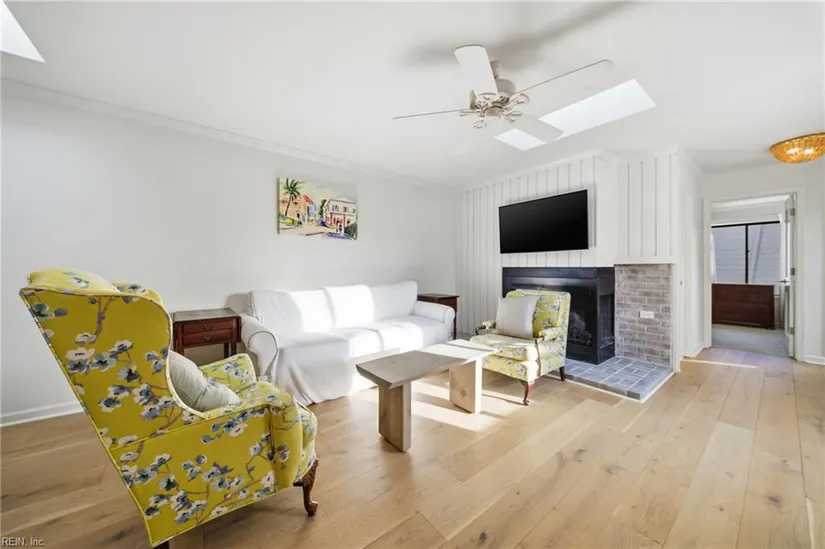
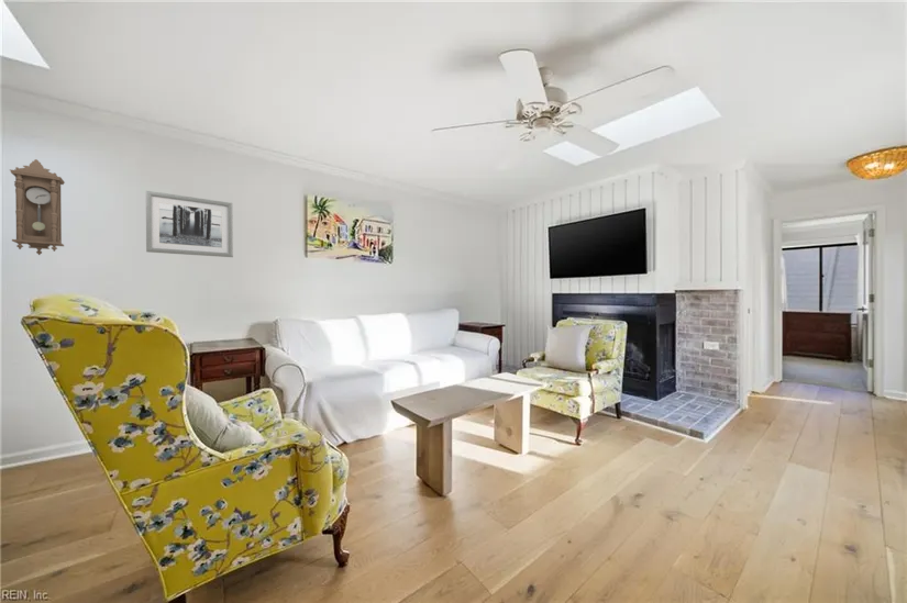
+ pendulum clock (38, 208)
+ wall art (191, 225)
